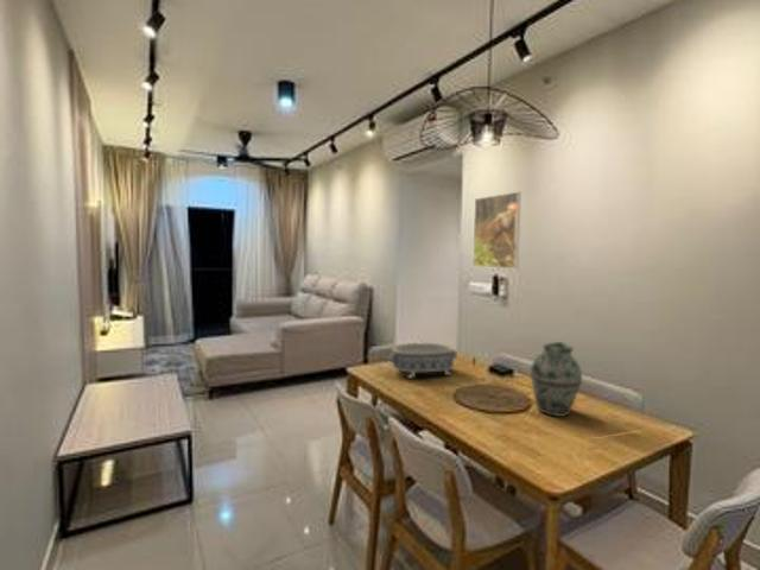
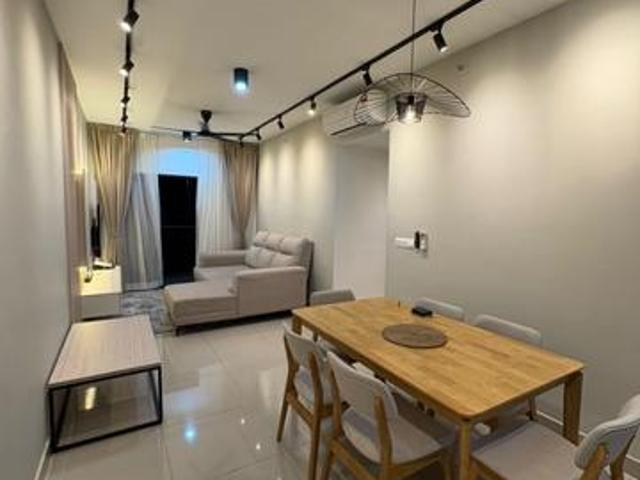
- decorative bowl (423, 359)
- vase (555, 378)
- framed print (495, 232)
